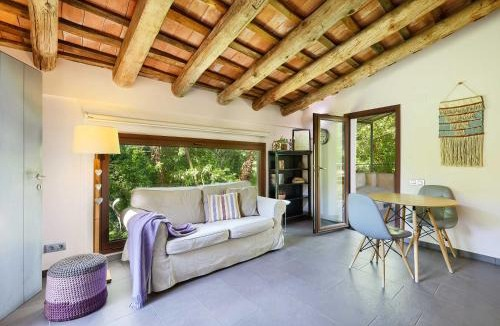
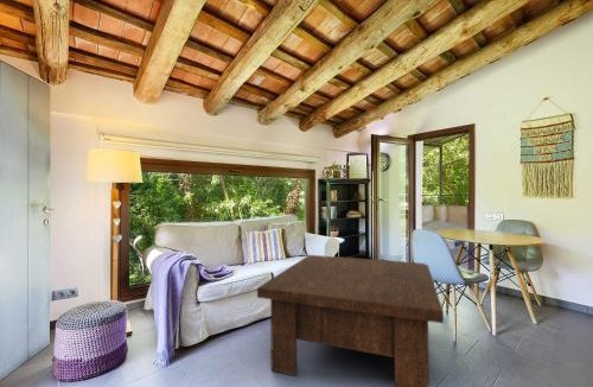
+ coffee table (355, 310)
